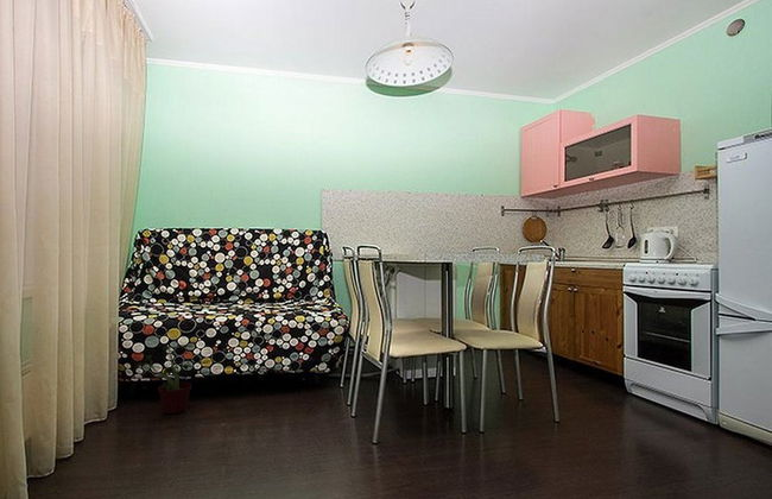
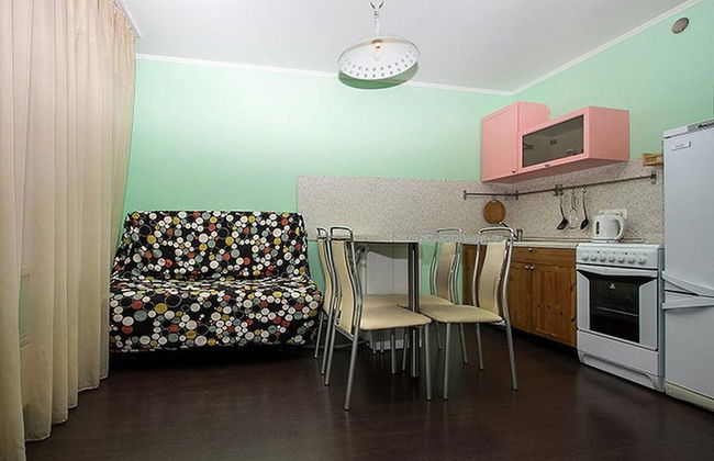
- potted plant (163, 377)
